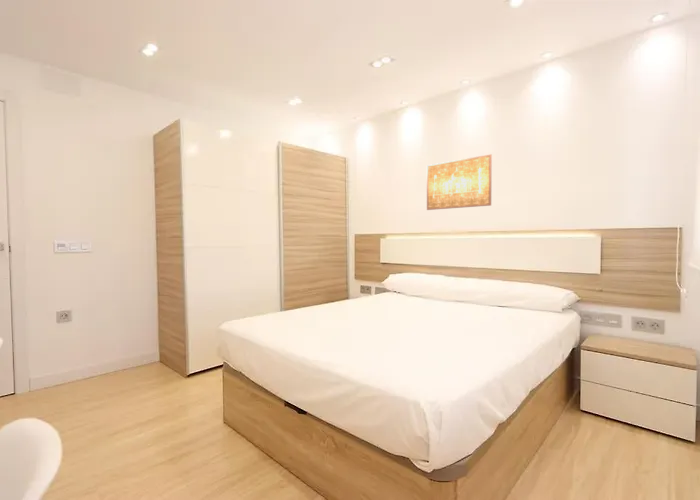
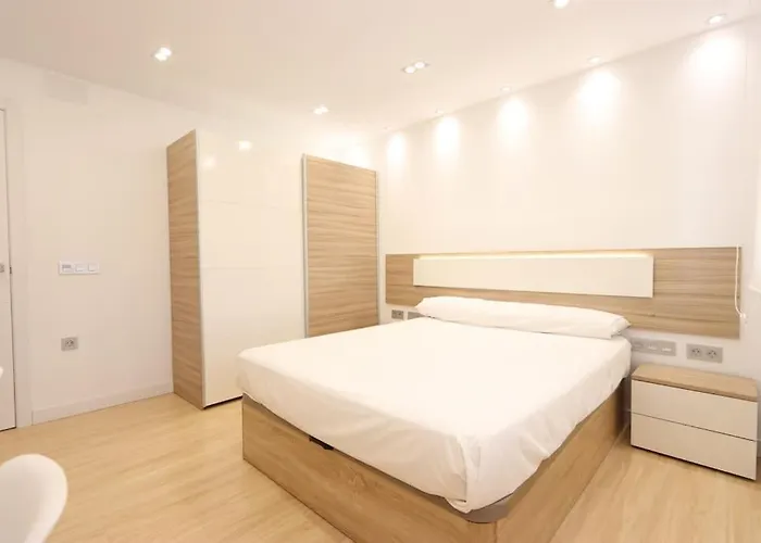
- wall art (456, 184)
